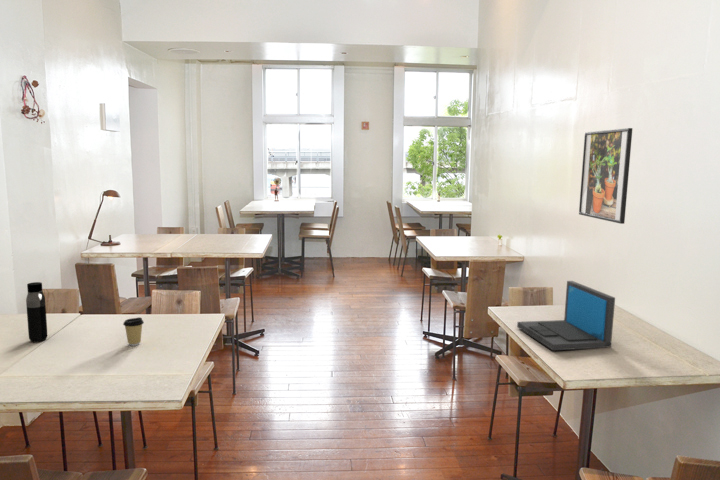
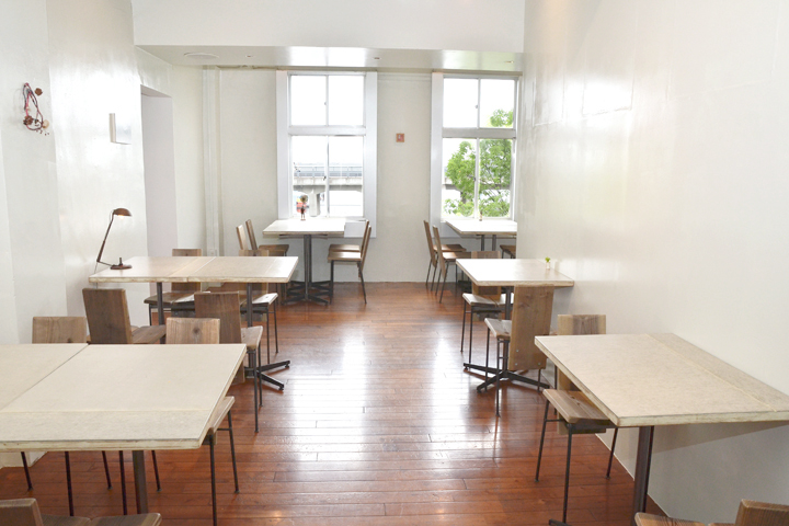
- water bottle (36, 312)
- laptop (565, 313)
- coffee cup (133, 331)
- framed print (603, 175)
